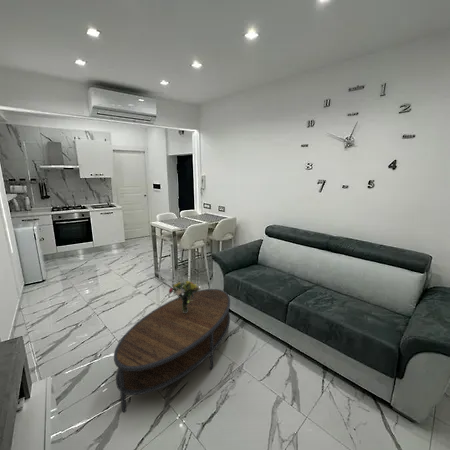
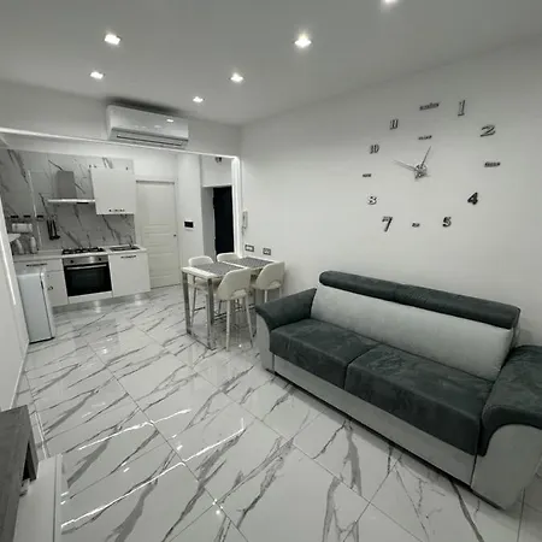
- coffee table (183, 337)
- bouquet (185, 297)
